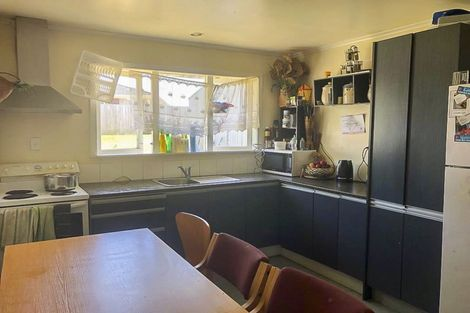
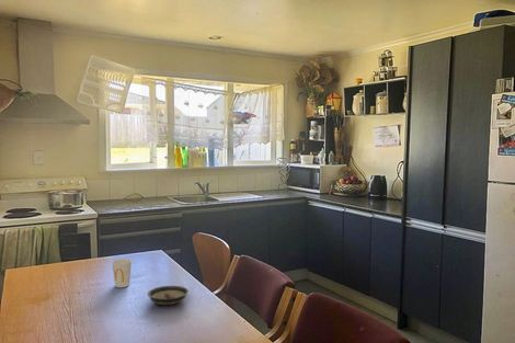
+ saucer (168, 296)
+ cup (122, 273)
